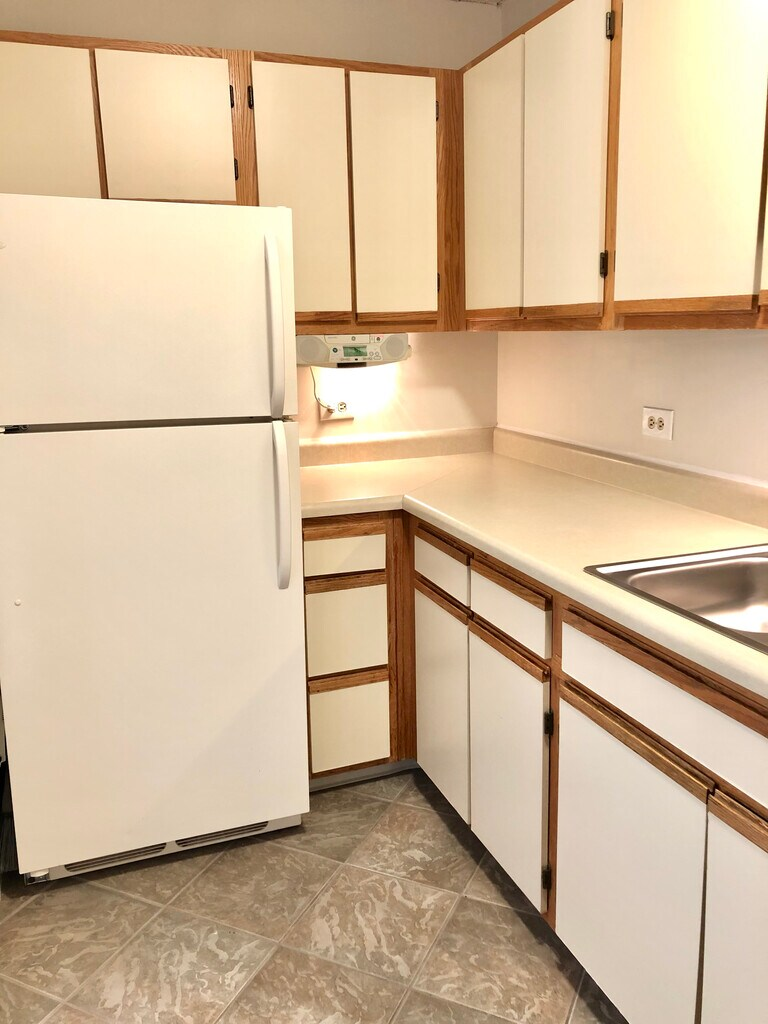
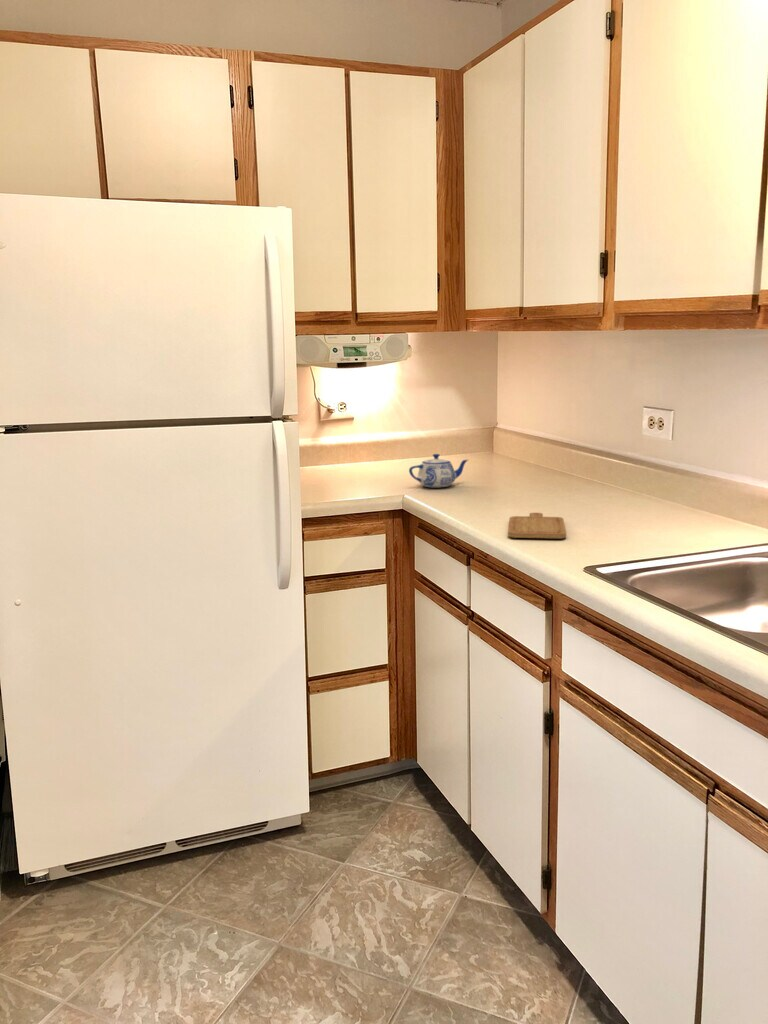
+ chopping board (536, 524)
+ teapot (439, 469)
